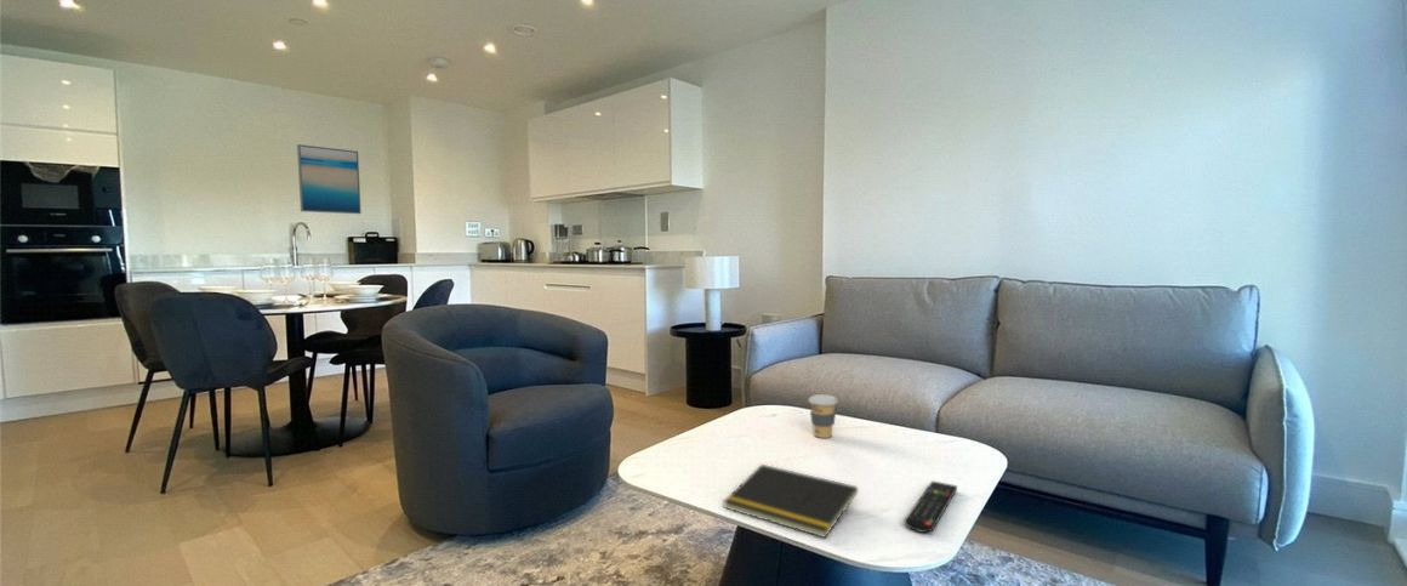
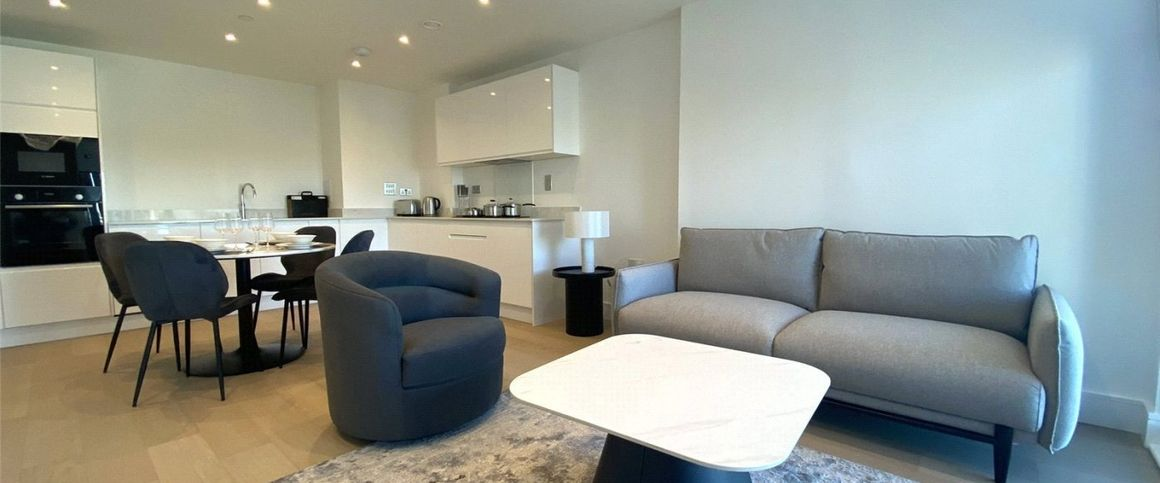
- wall art (330, 180)
- remote control (932, 505)
- notepad (790, 496)
- coffee cup (822, 416)
